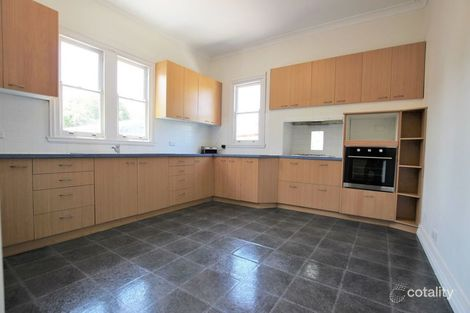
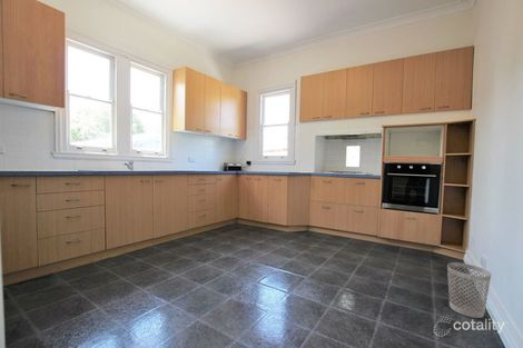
+ wastebasket (466, 289)
